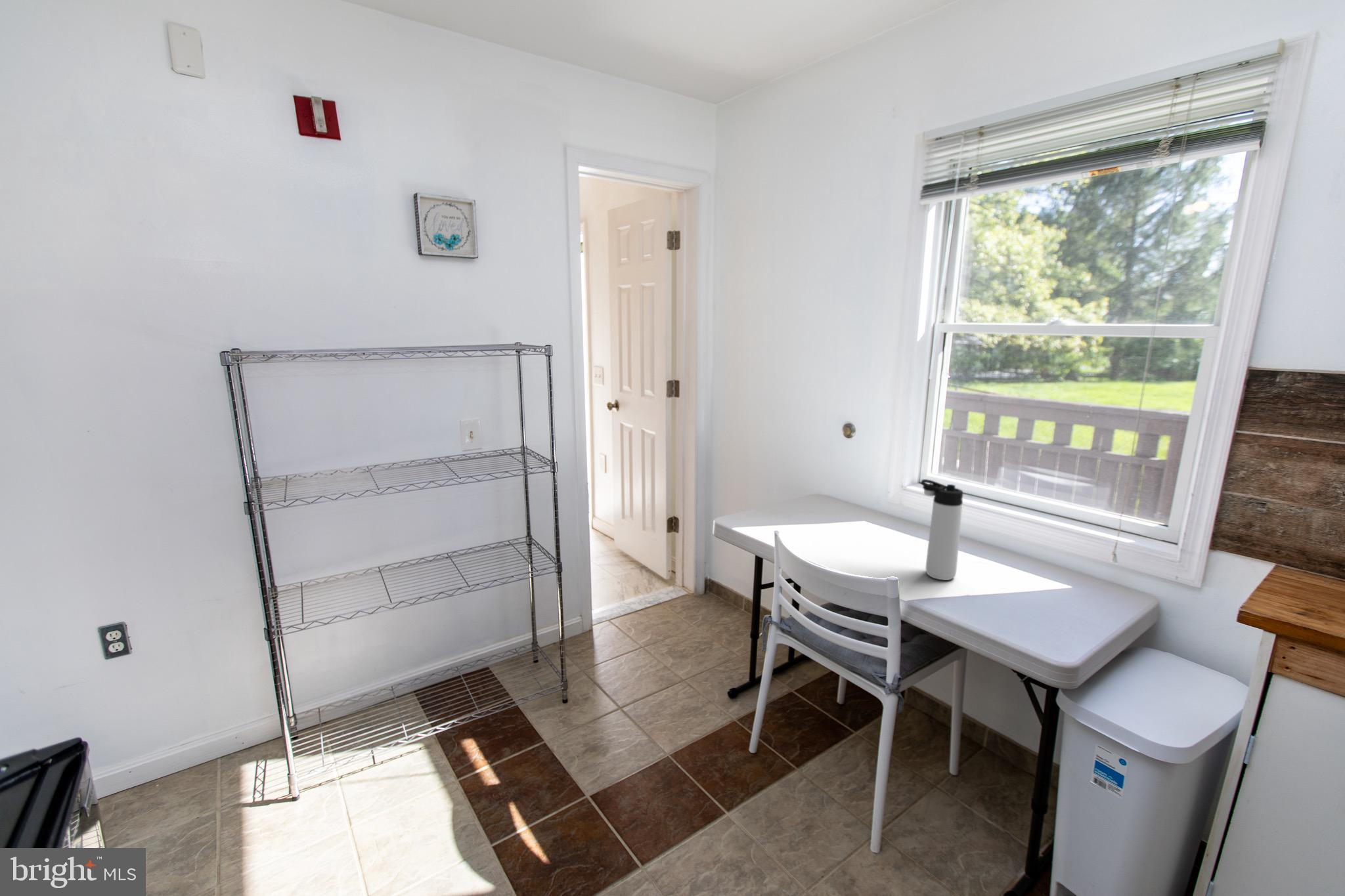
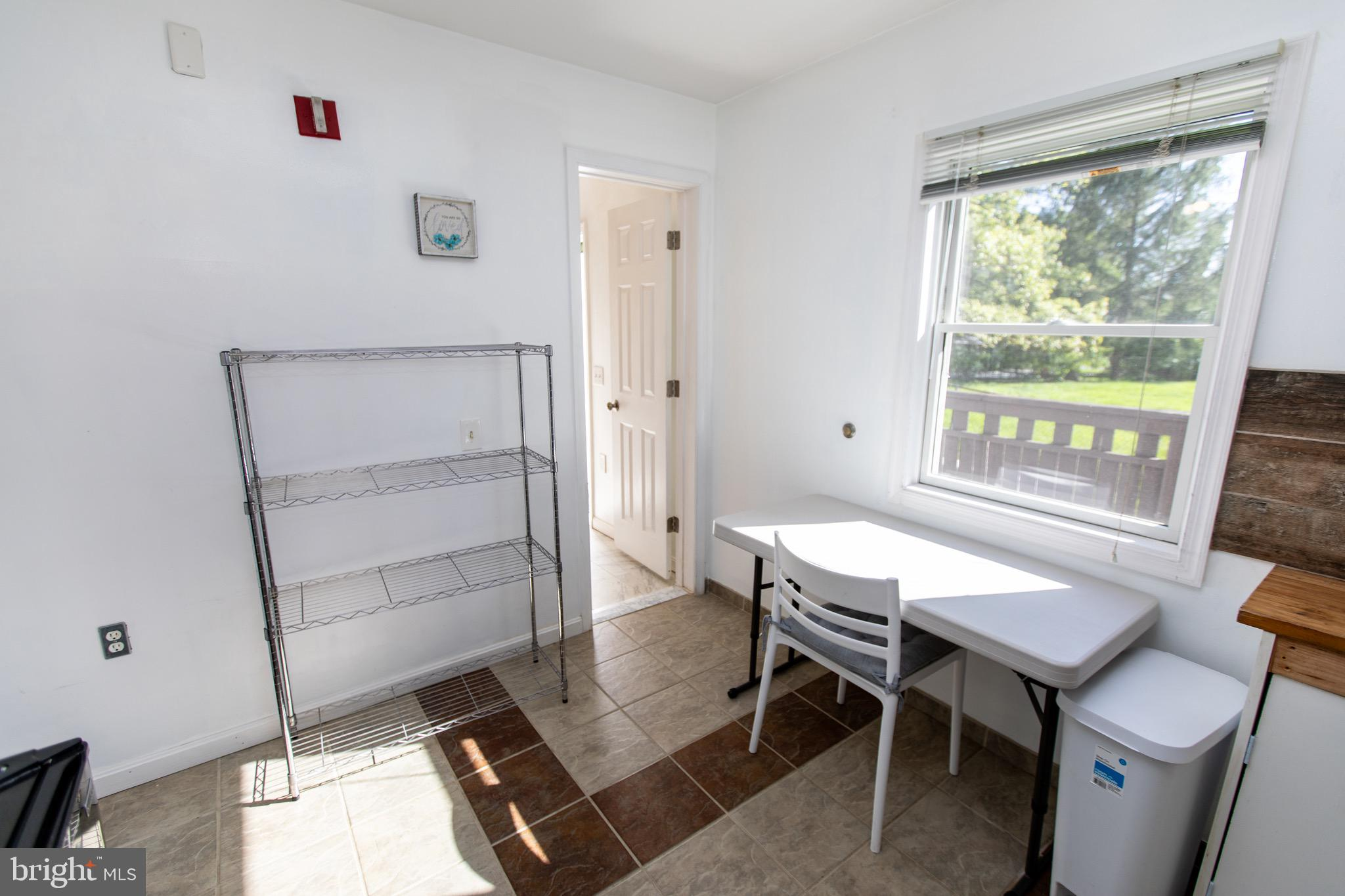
- thermos bottle (938, 529)
